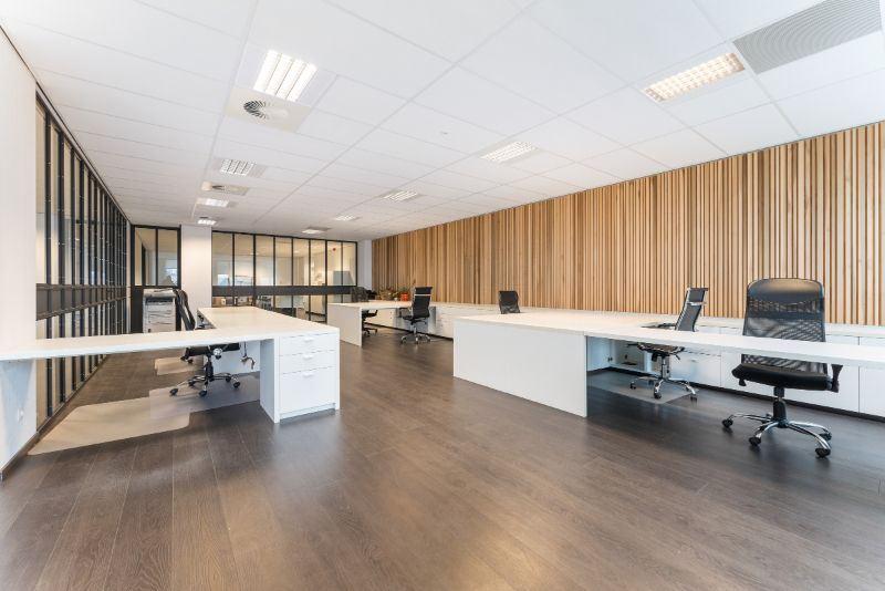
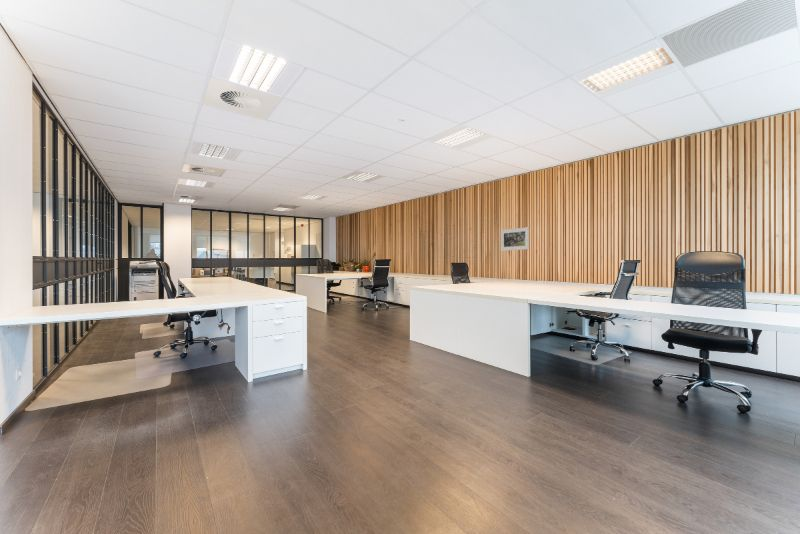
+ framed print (514, 239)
